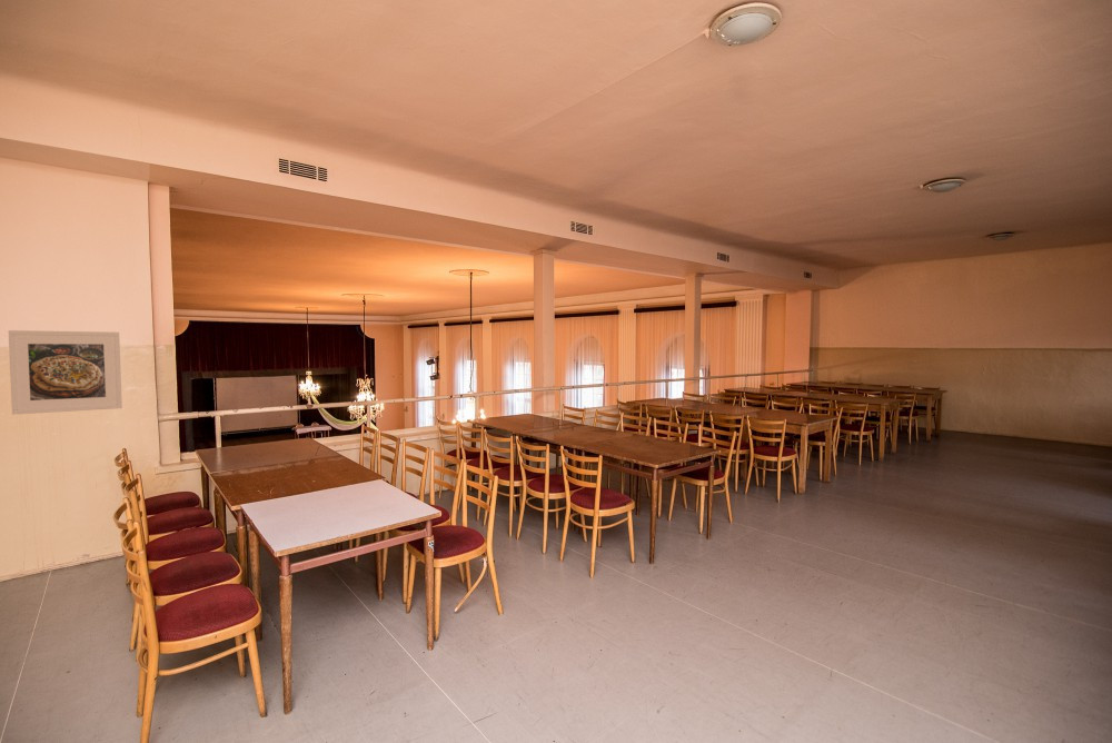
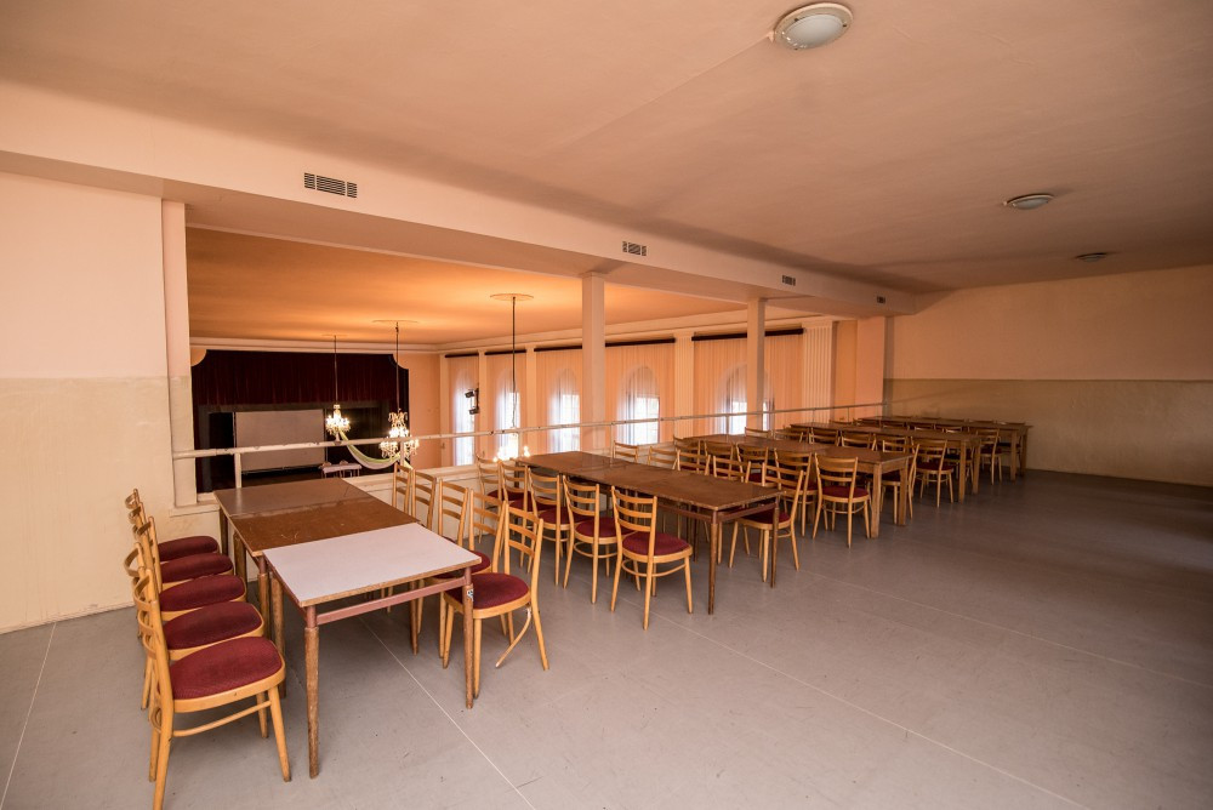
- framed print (68, 370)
